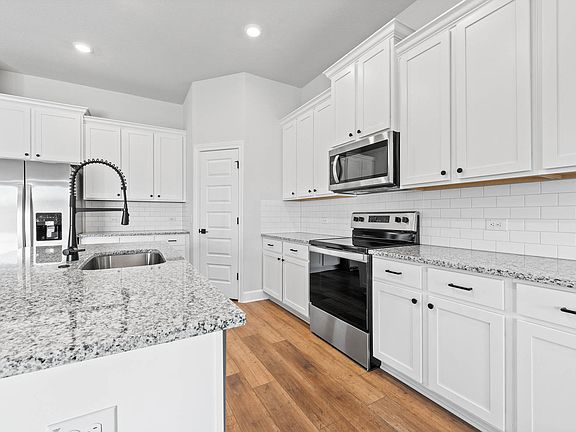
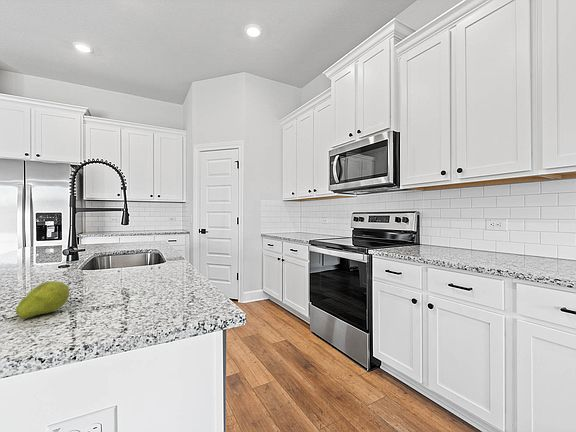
+ fruit (39, 298)
